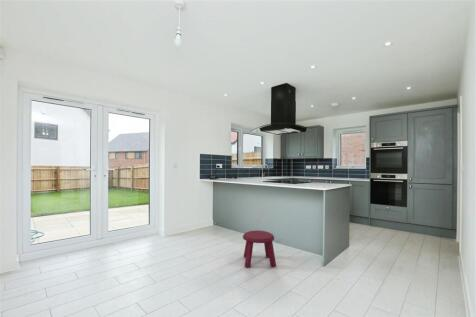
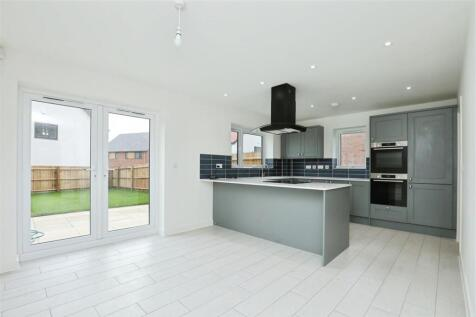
- stool (258, 242)
